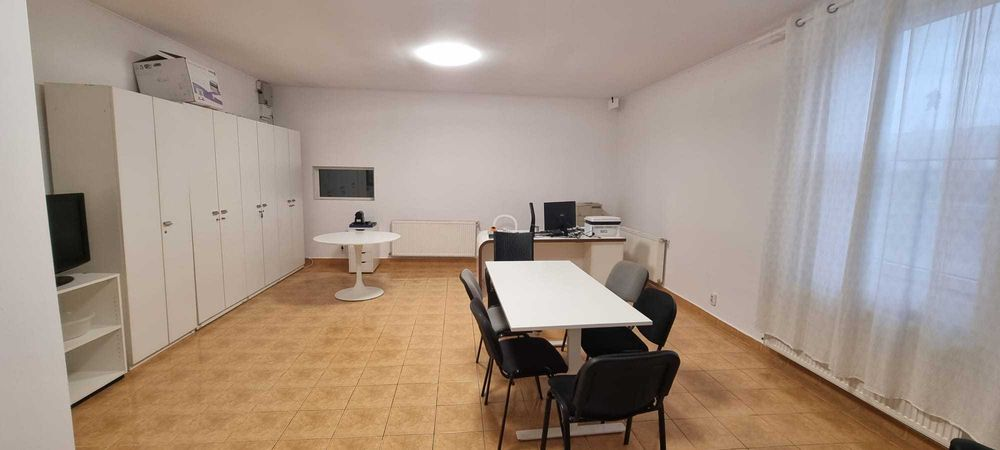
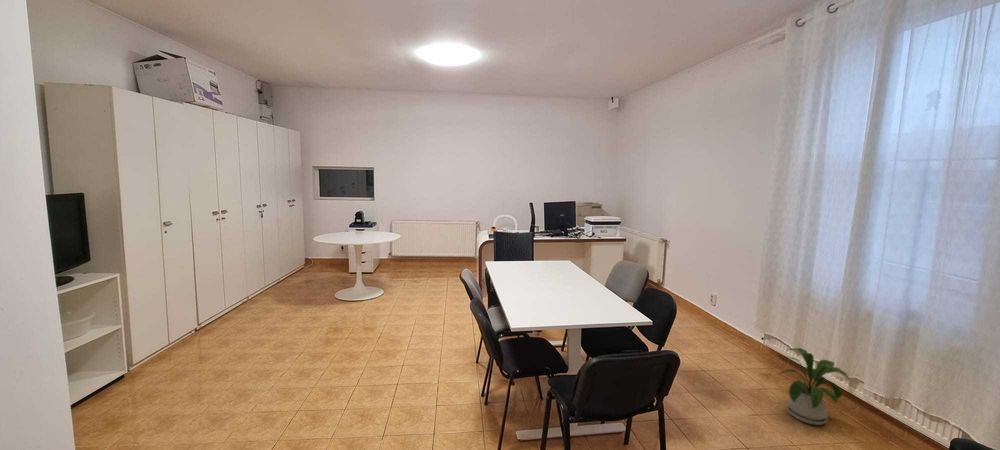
+ house plant (818, 383)
